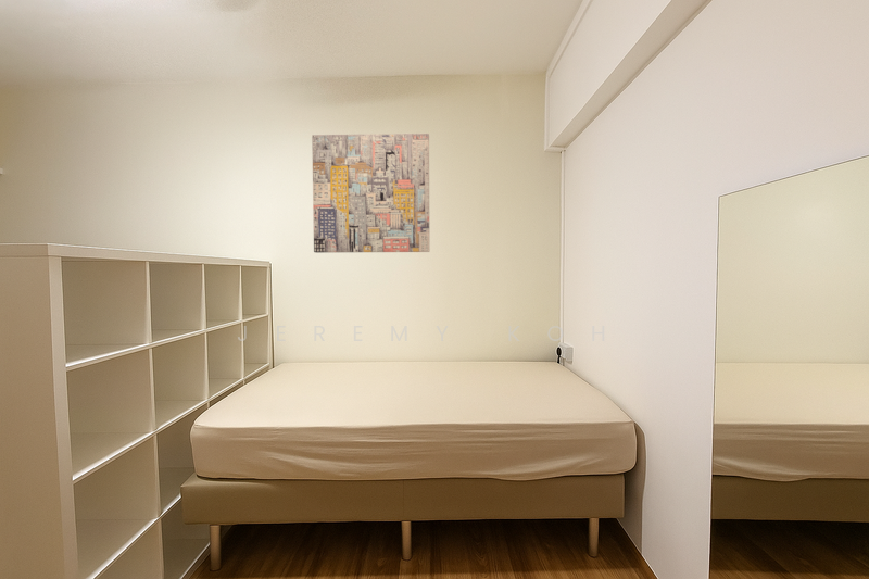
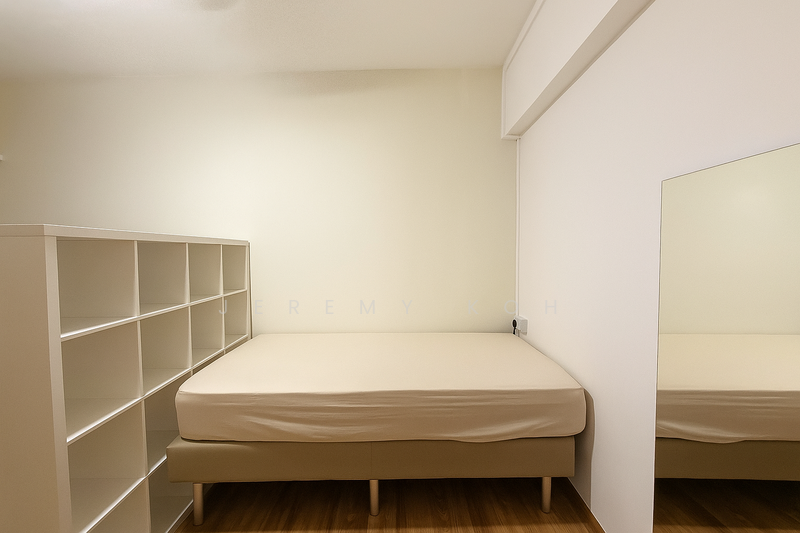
- wall art (370, 193)
